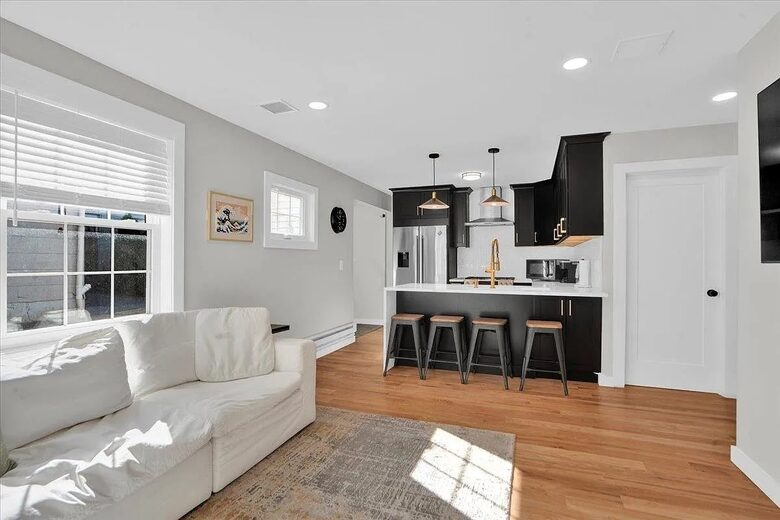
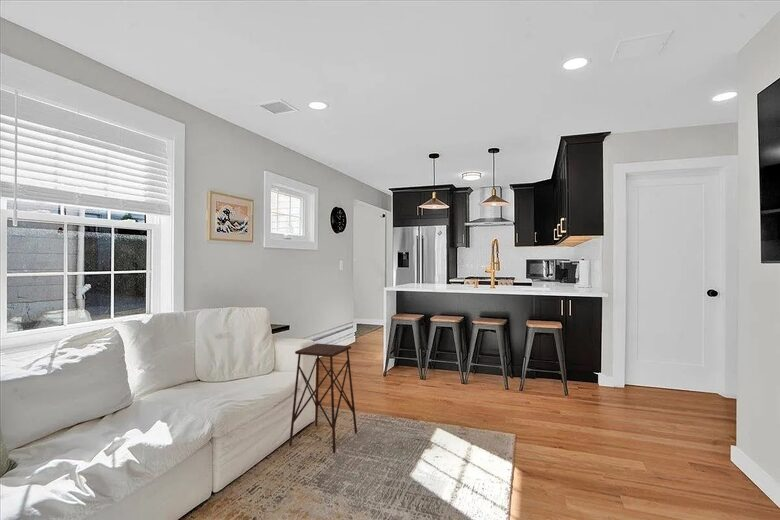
+ side table (325, 393)
